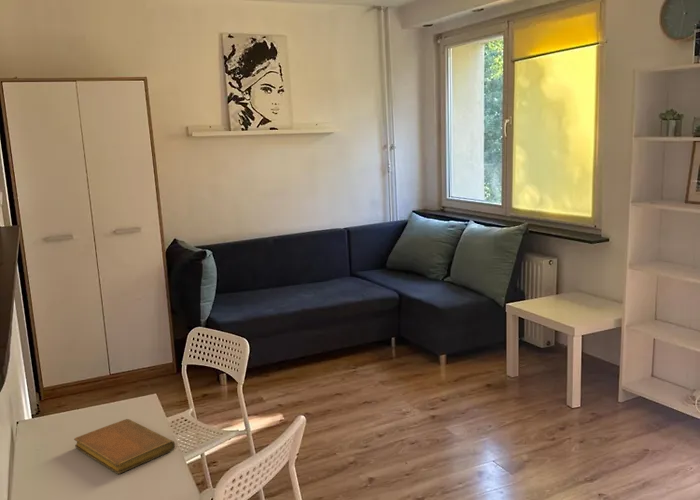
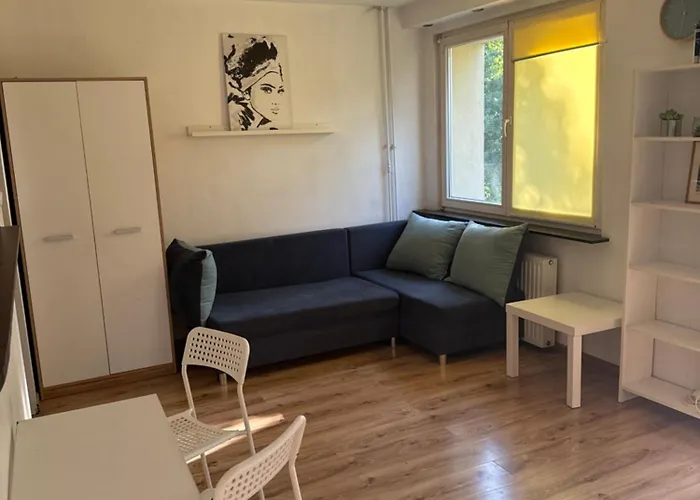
- notebook (123, 443)
